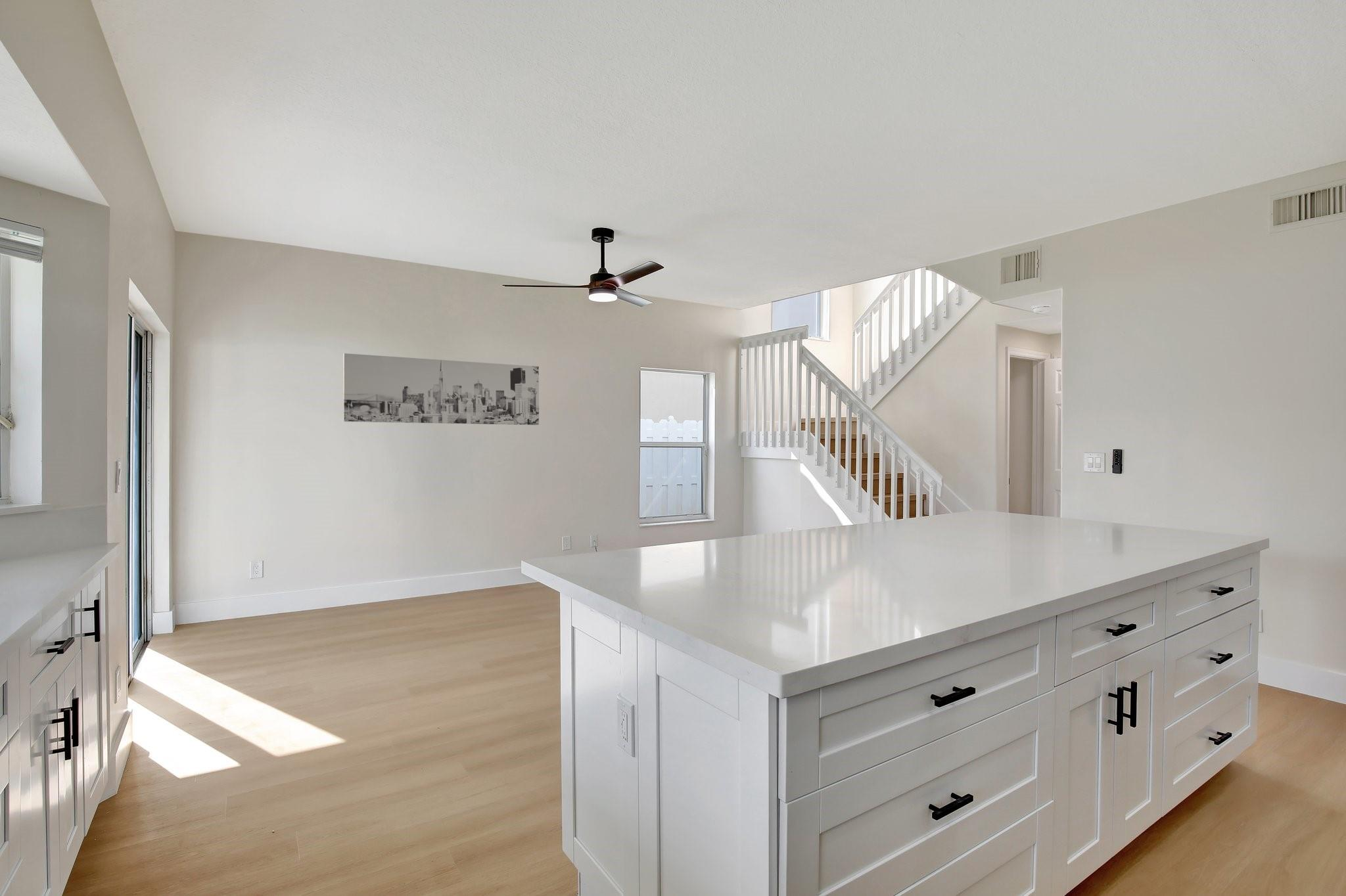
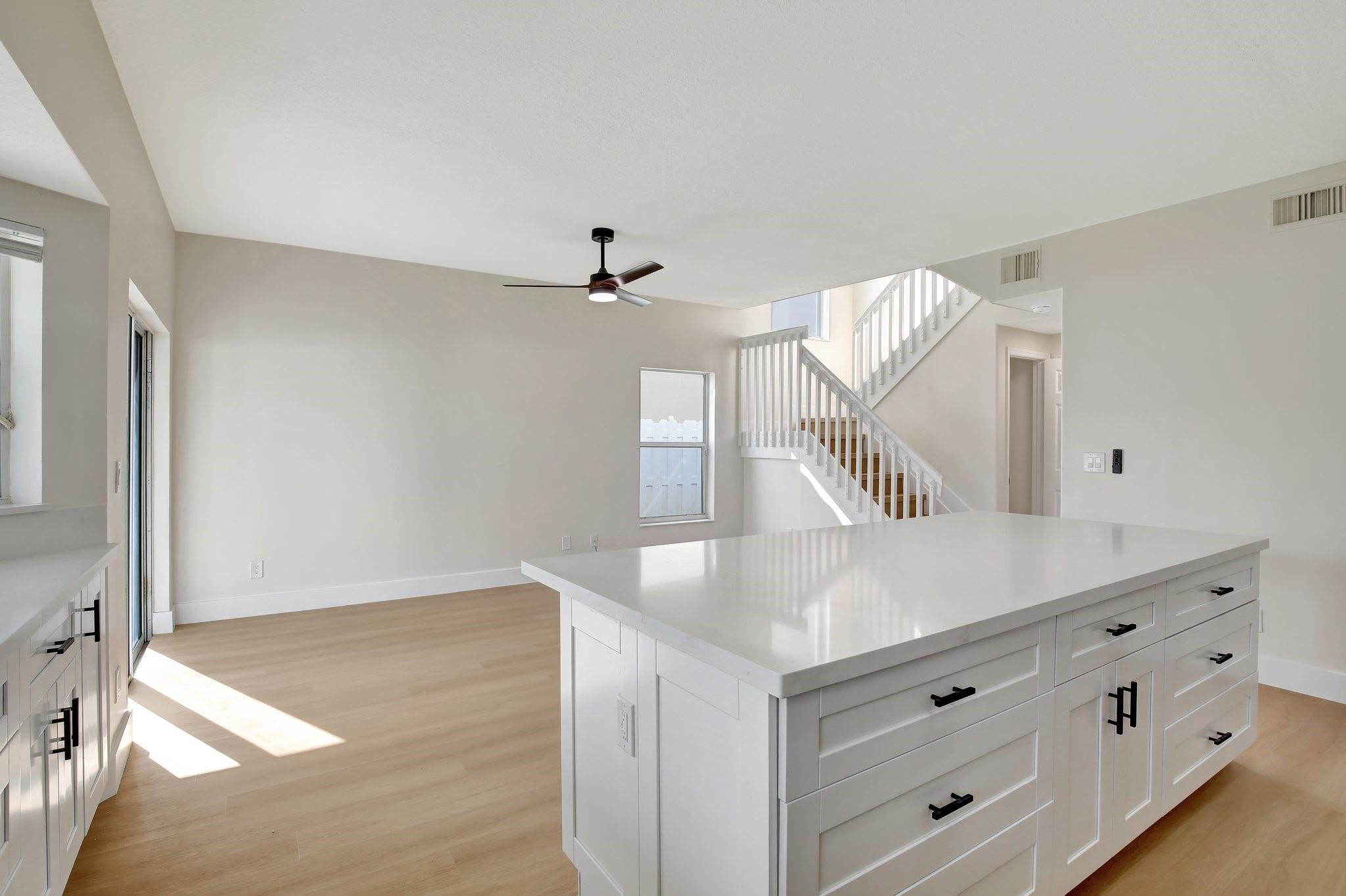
- wall art (448, 392)
